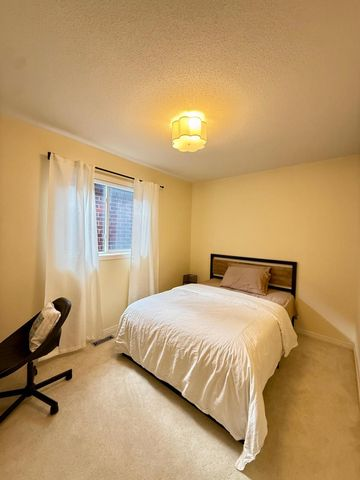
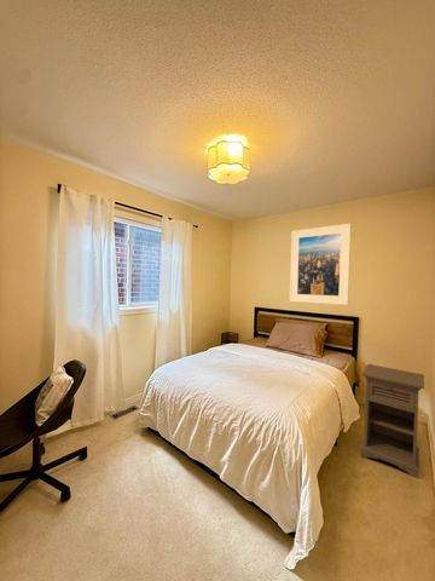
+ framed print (318, 265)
+ nightstand (390, 415)
